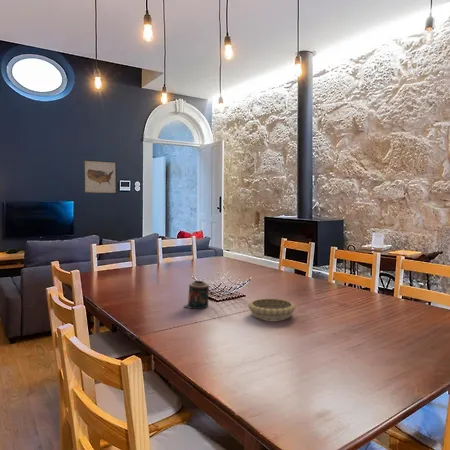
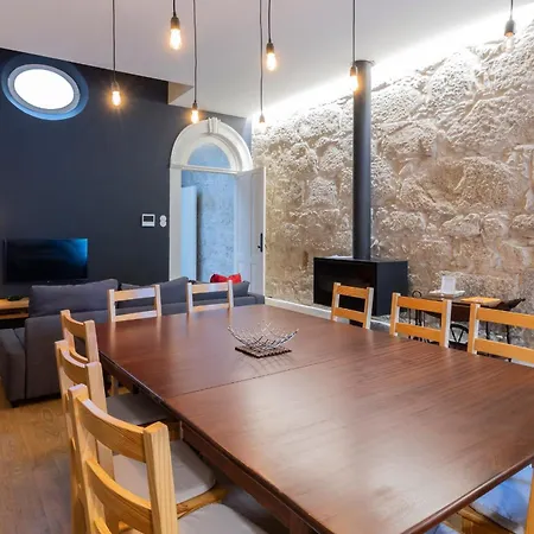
- candle (195, 293)
- decorative bowl (271, 309)
- wall art (100, 177)
